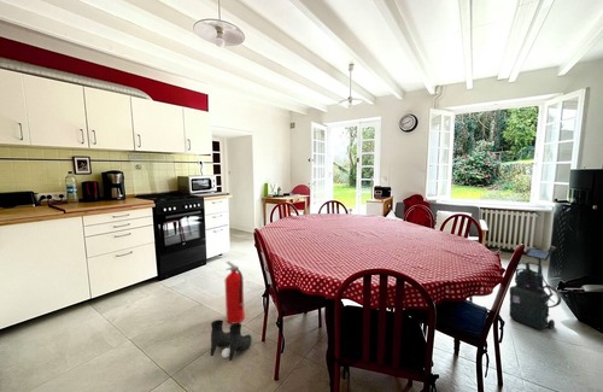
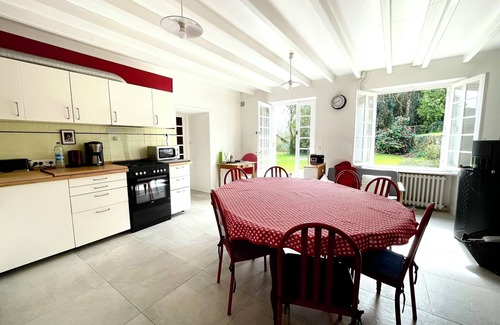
- boots (230, 333)
- fire extinguisher (234, 291)
- vacuum cleaner (534, 283)
